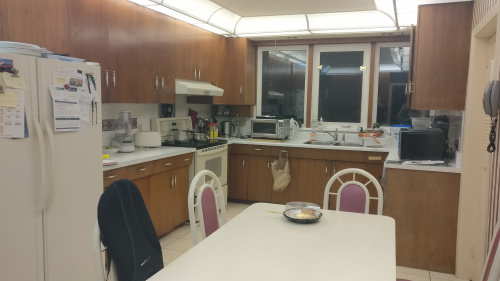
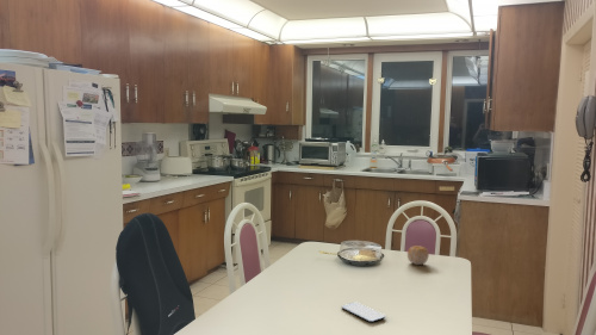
+ smartphone (362, 311)
+ fruit (417, 255)
